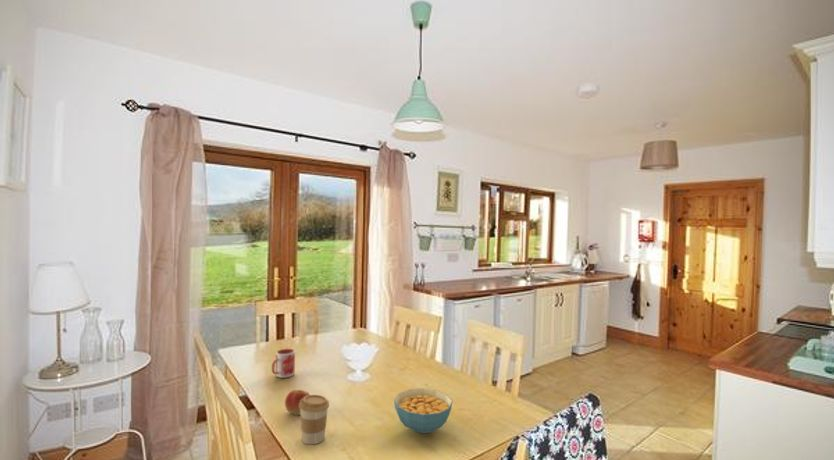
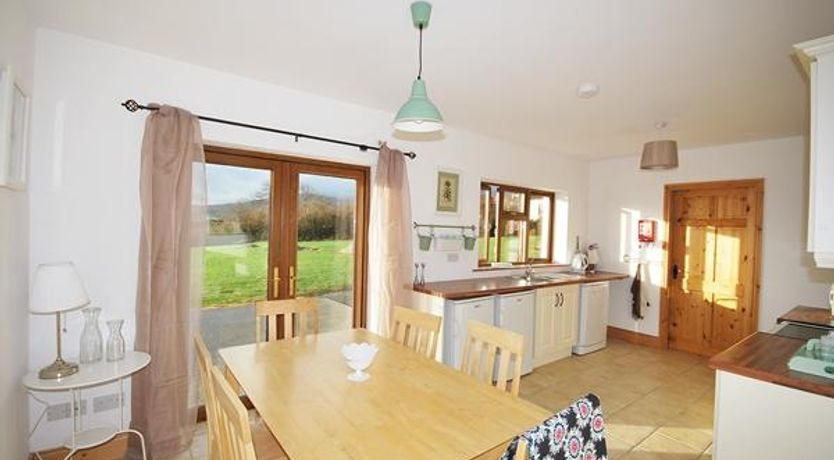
- mug (281, 364)
- apple (297, 401)
- cereal bowl (422, 414)
- coffee cup (314, 418)
